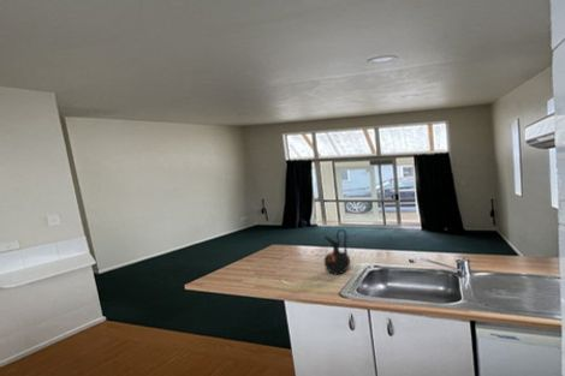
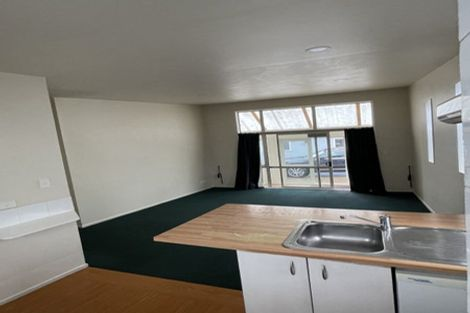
- ceramic jug (335, 251)
